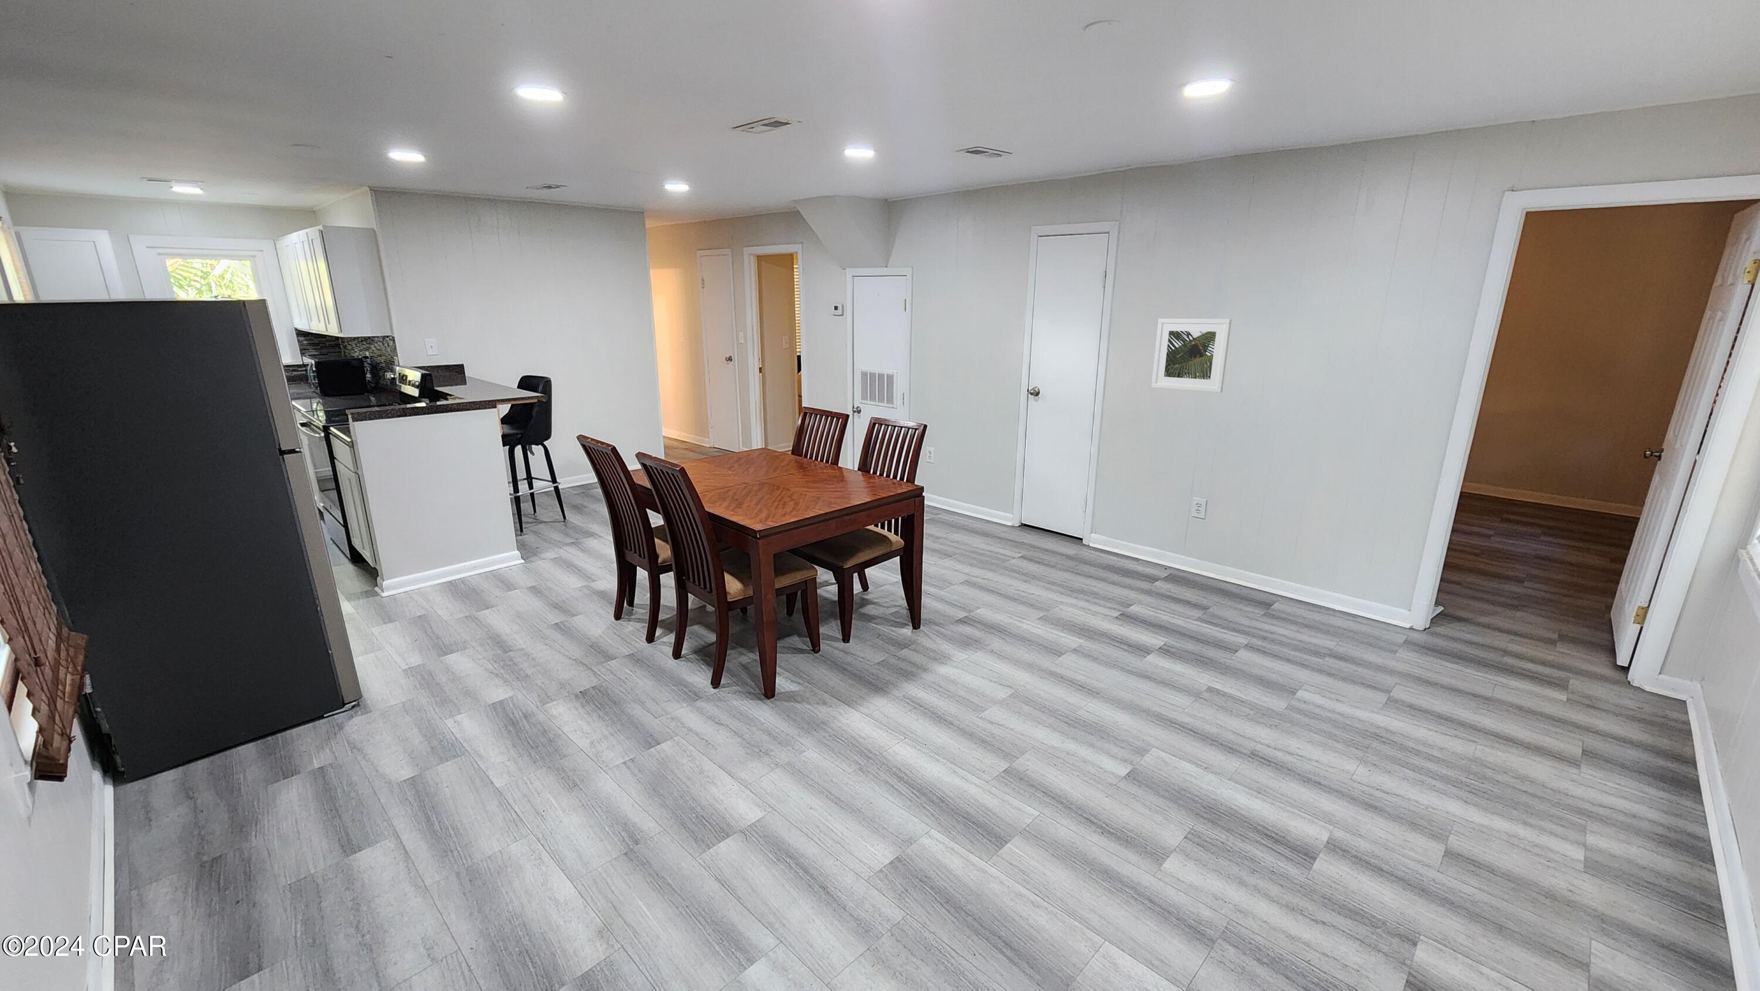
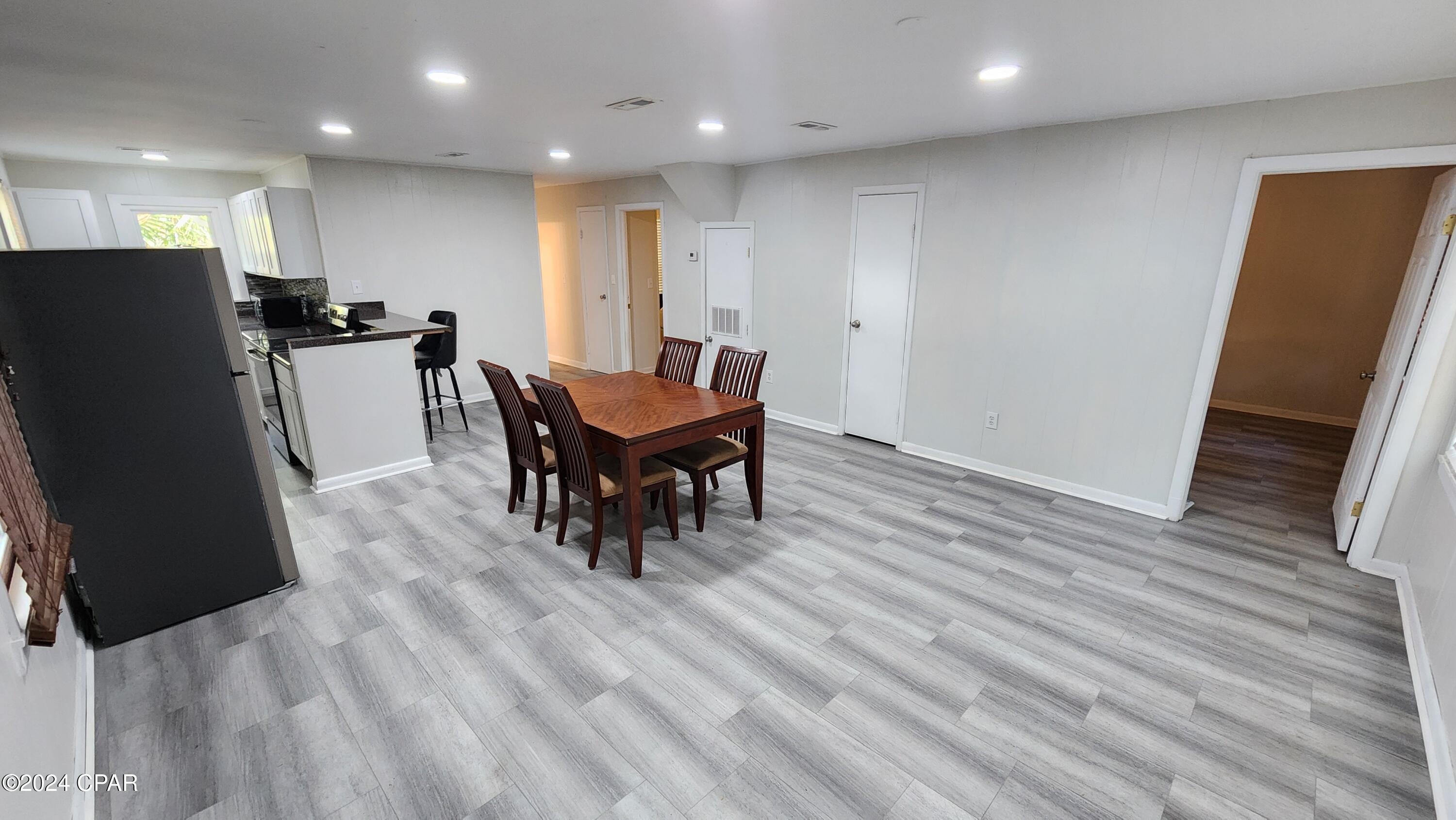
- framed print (1189, 354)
